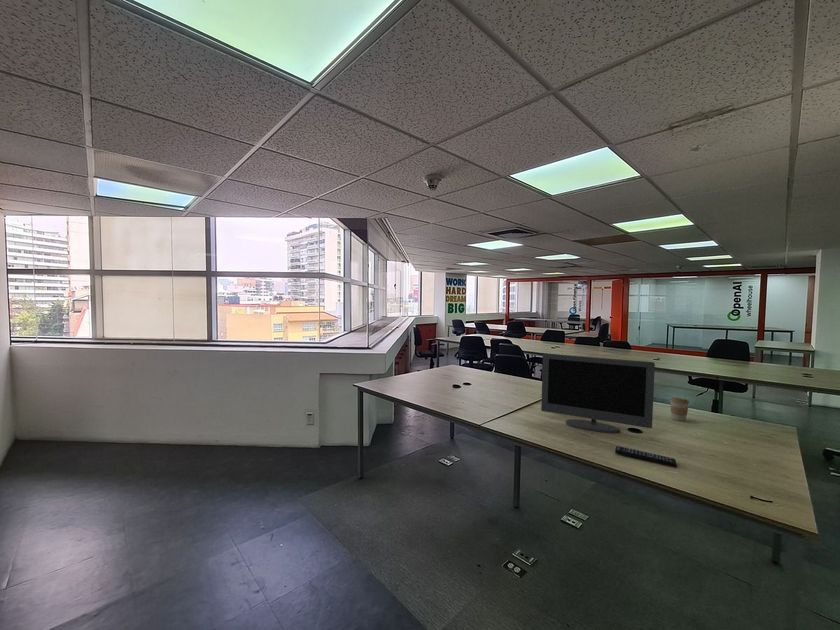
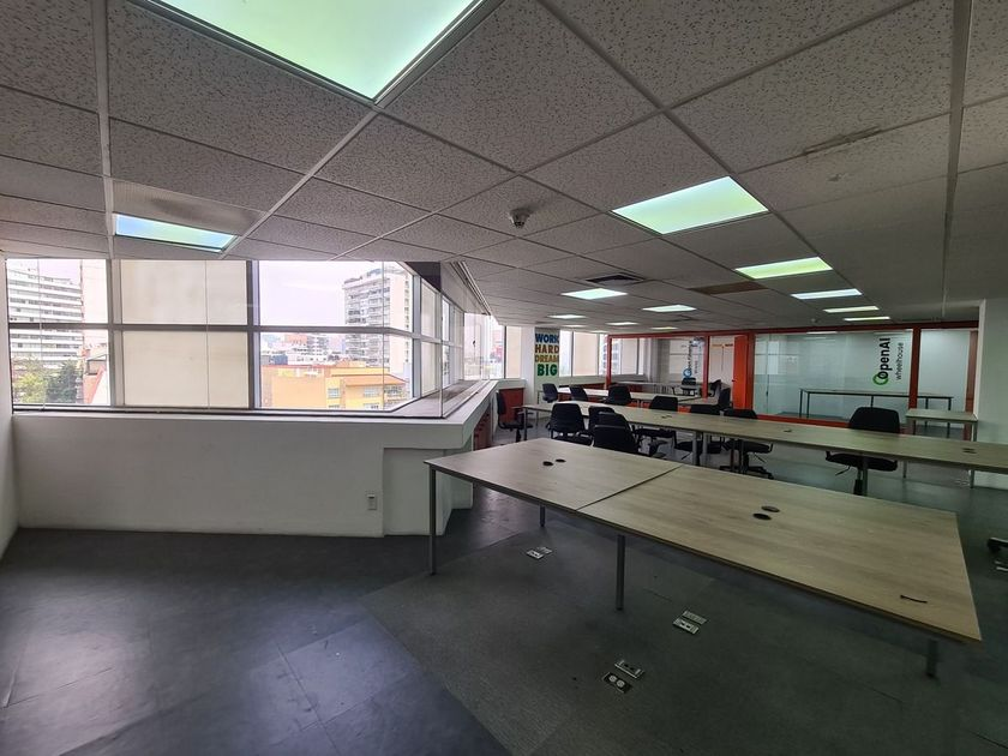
- monitor (593, 392)
- remote control (644, 456)
- coffee cup (679, 408)
